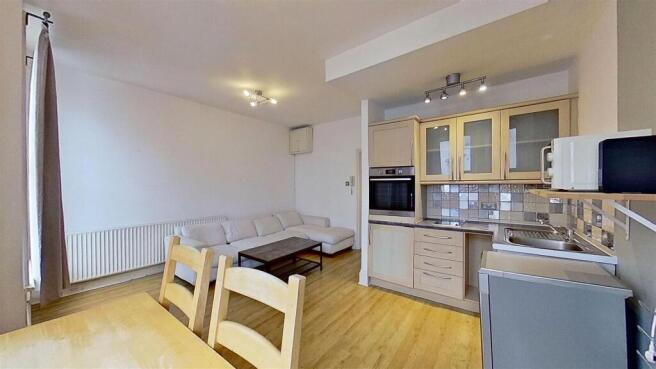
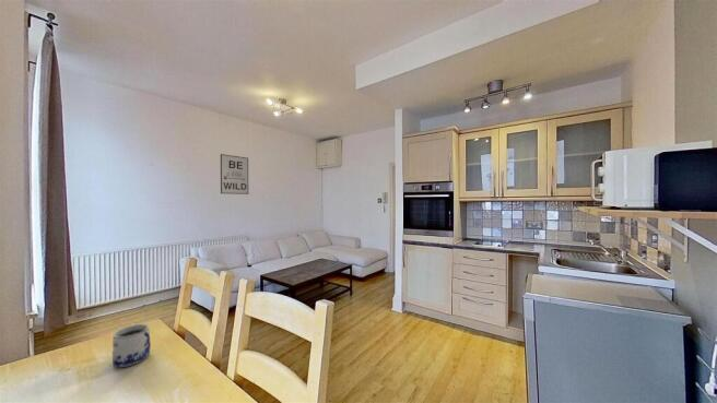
+ wall art (235, 175)
+ mug (131, 342)
